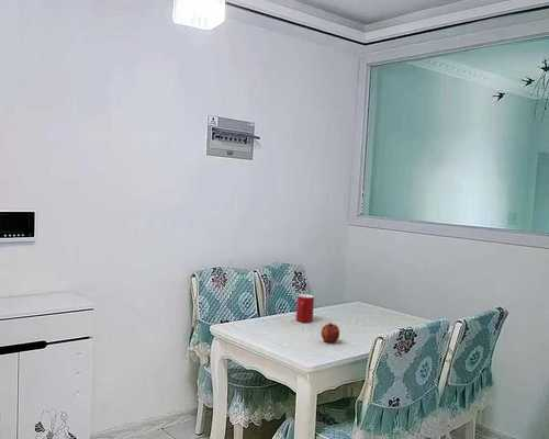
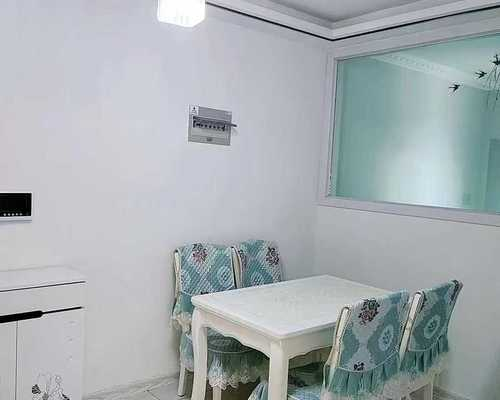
- fruit (330, 331)
- cup (303, 308)
